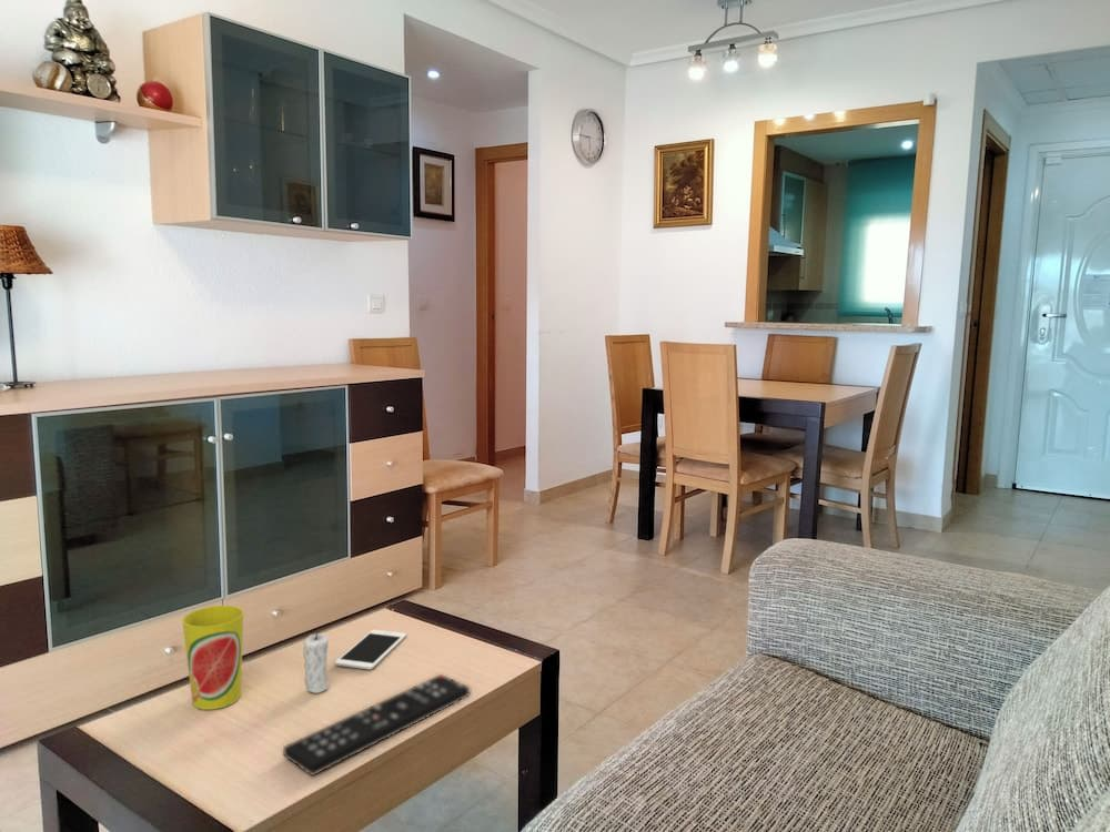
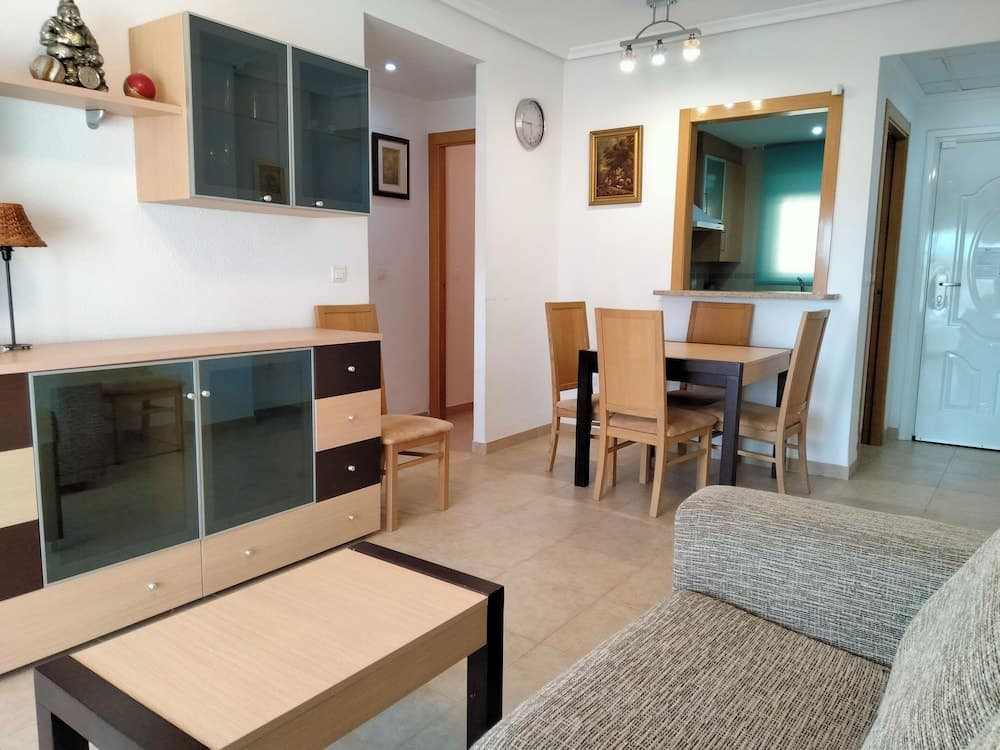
- cell phone (372, 648)
- cup (214, 657)
- remote control (384, 717)
- candle (315, 657)
